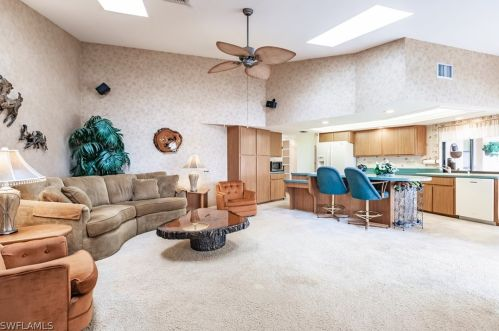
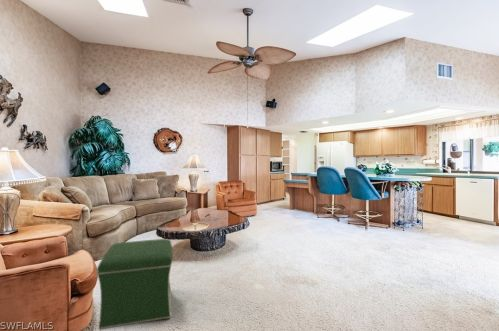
+ ottoman (139, 277)
